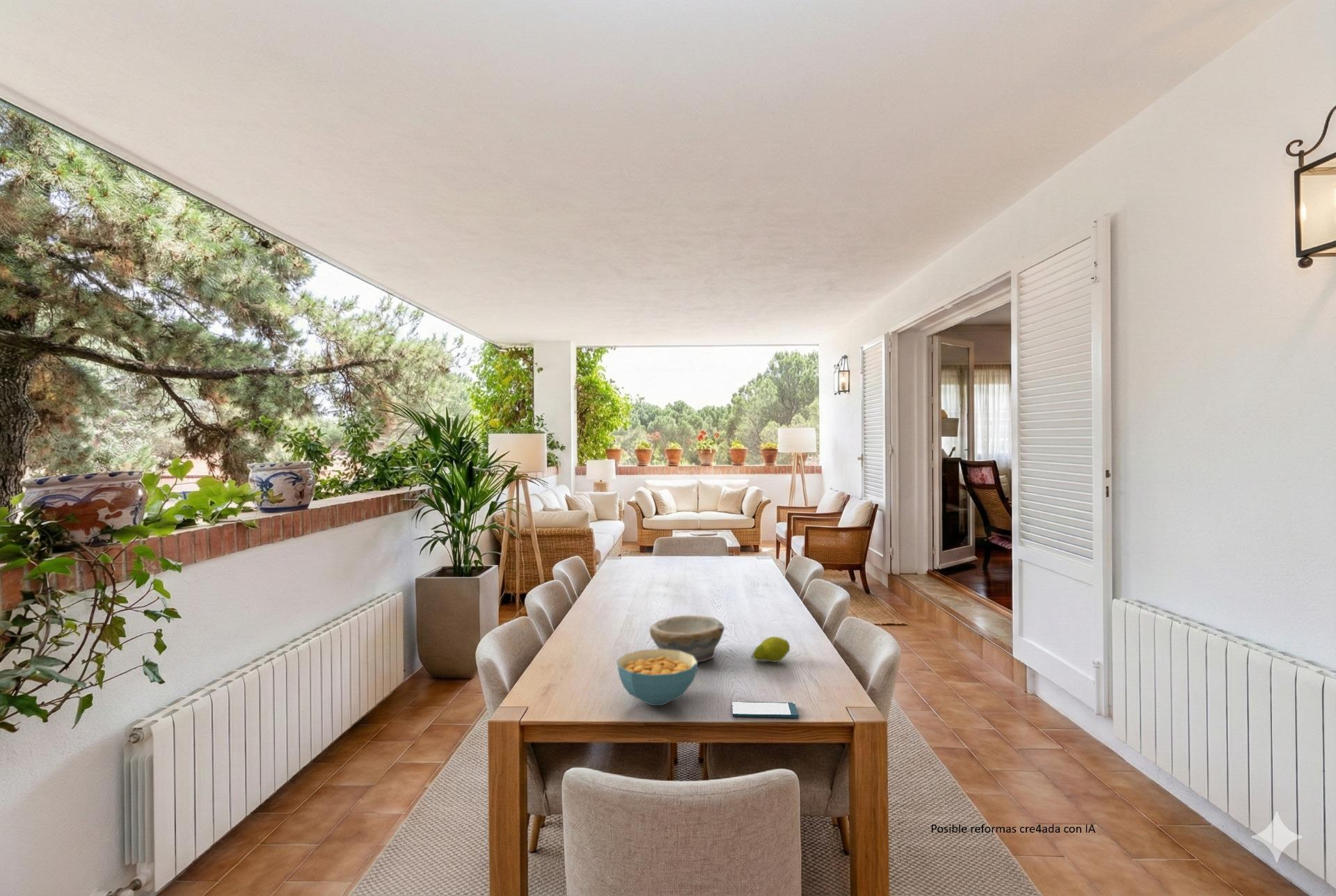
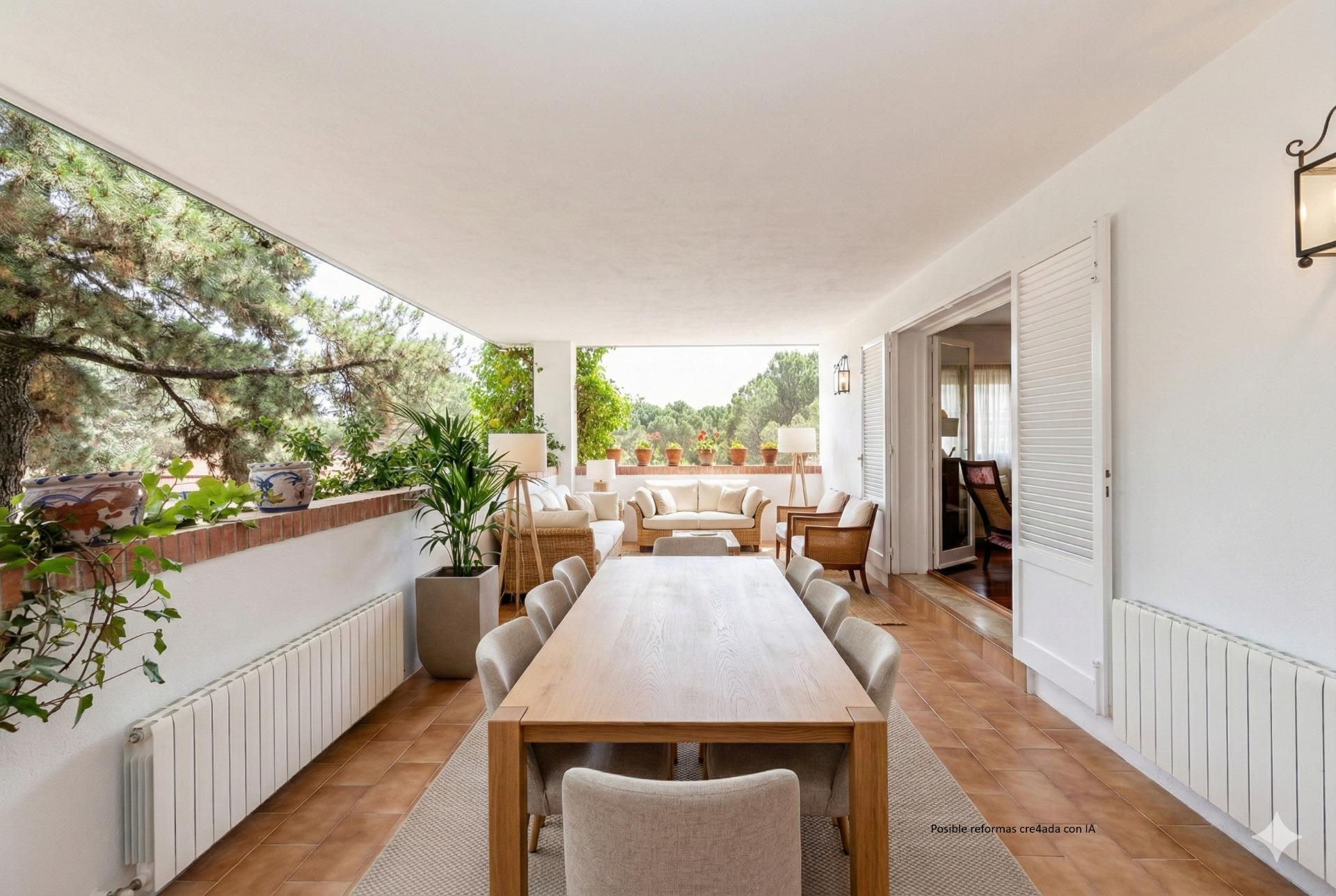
- bowl (687, 640)
- smartphone (764, 709)
- cereal bowl (657, 681)
- fruit (769, 648)
